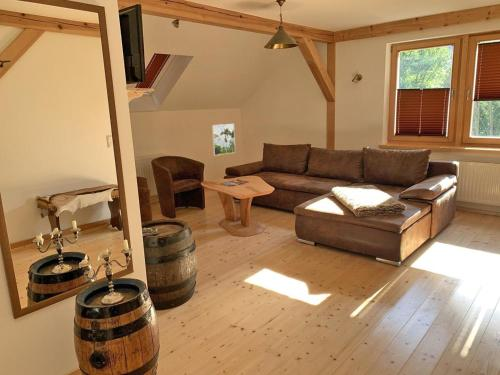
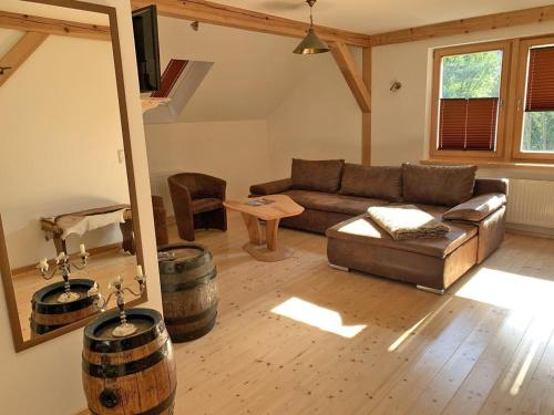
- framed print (223, 139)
